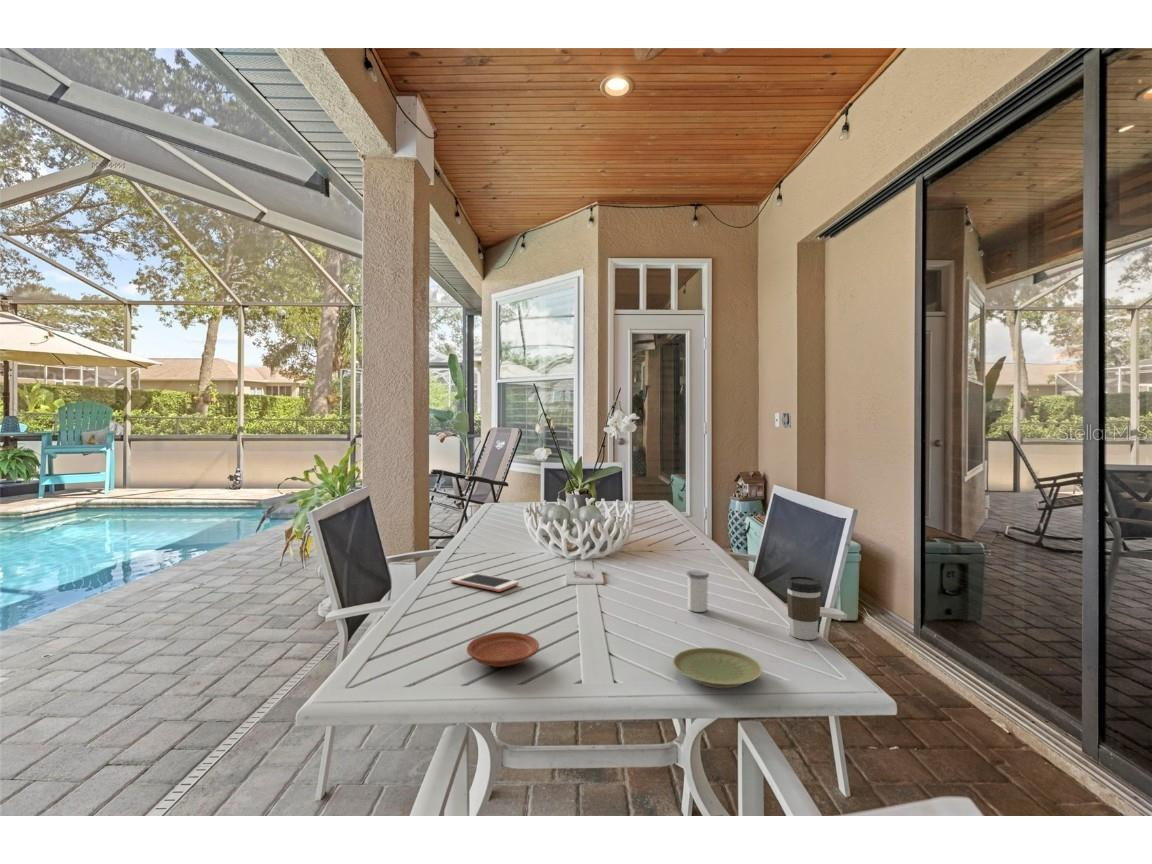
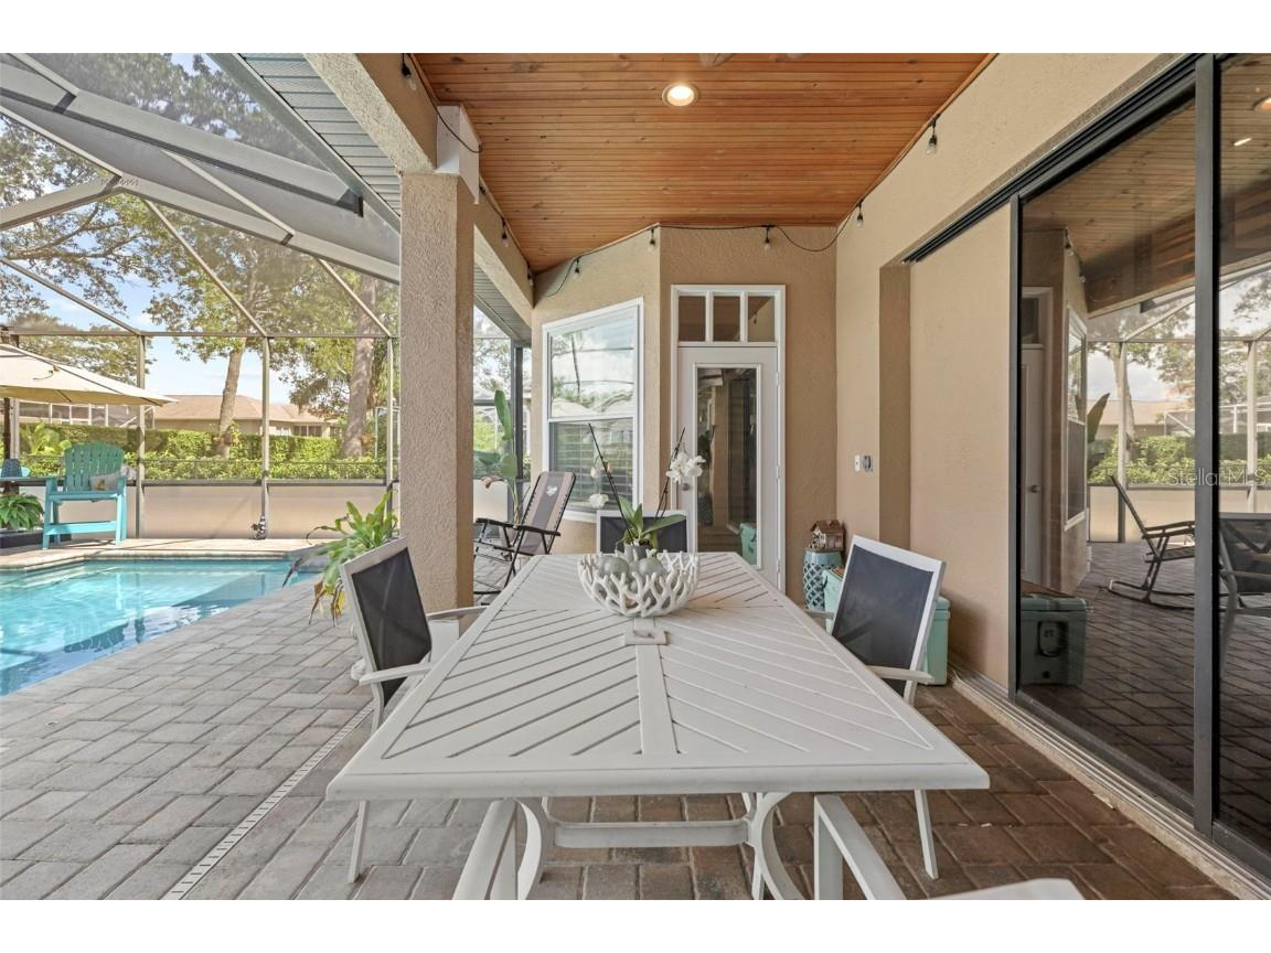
- plate (503, 653)
- salt shaker (697, 590)
- plate (716, 669)
- cell phone (484, 581)
- coffee cup (803, 607)
